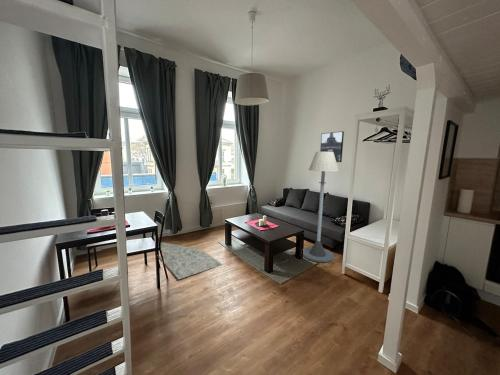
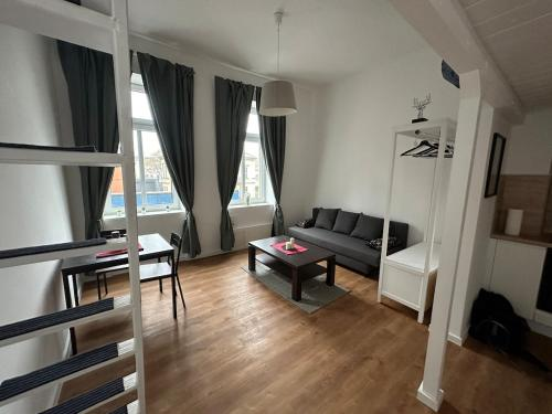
- floor lamp (320, 205)
- rug (182, 254)
- wall art (331, 147)
